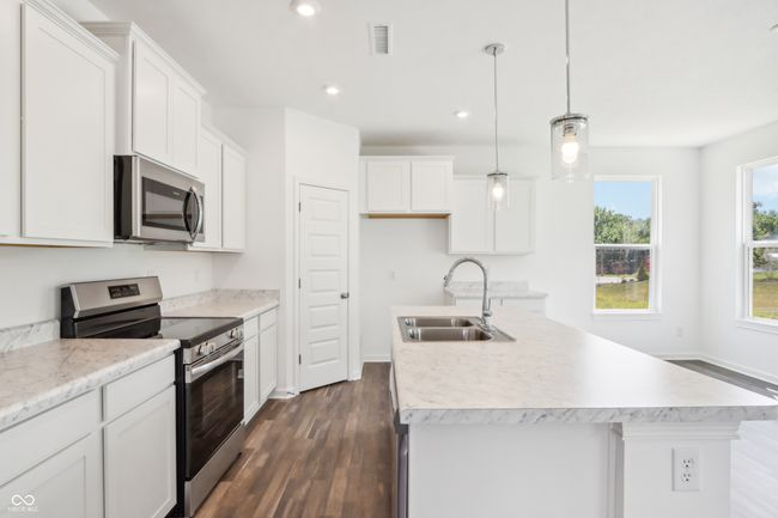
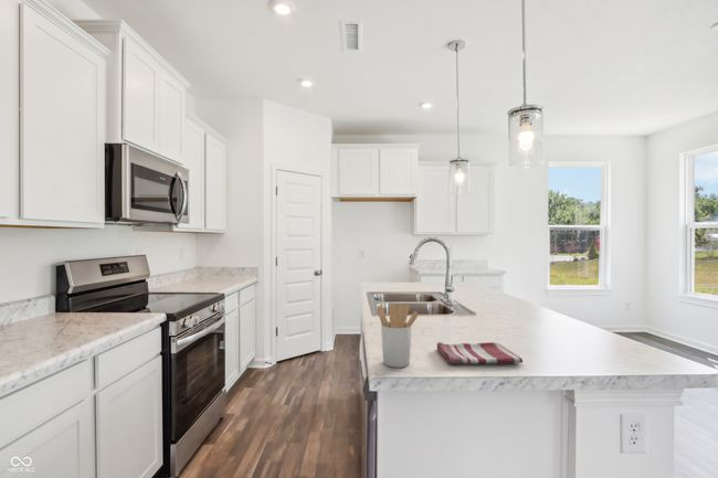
+ dish towel (476, 352)
+ utensil holder (397, 332)
